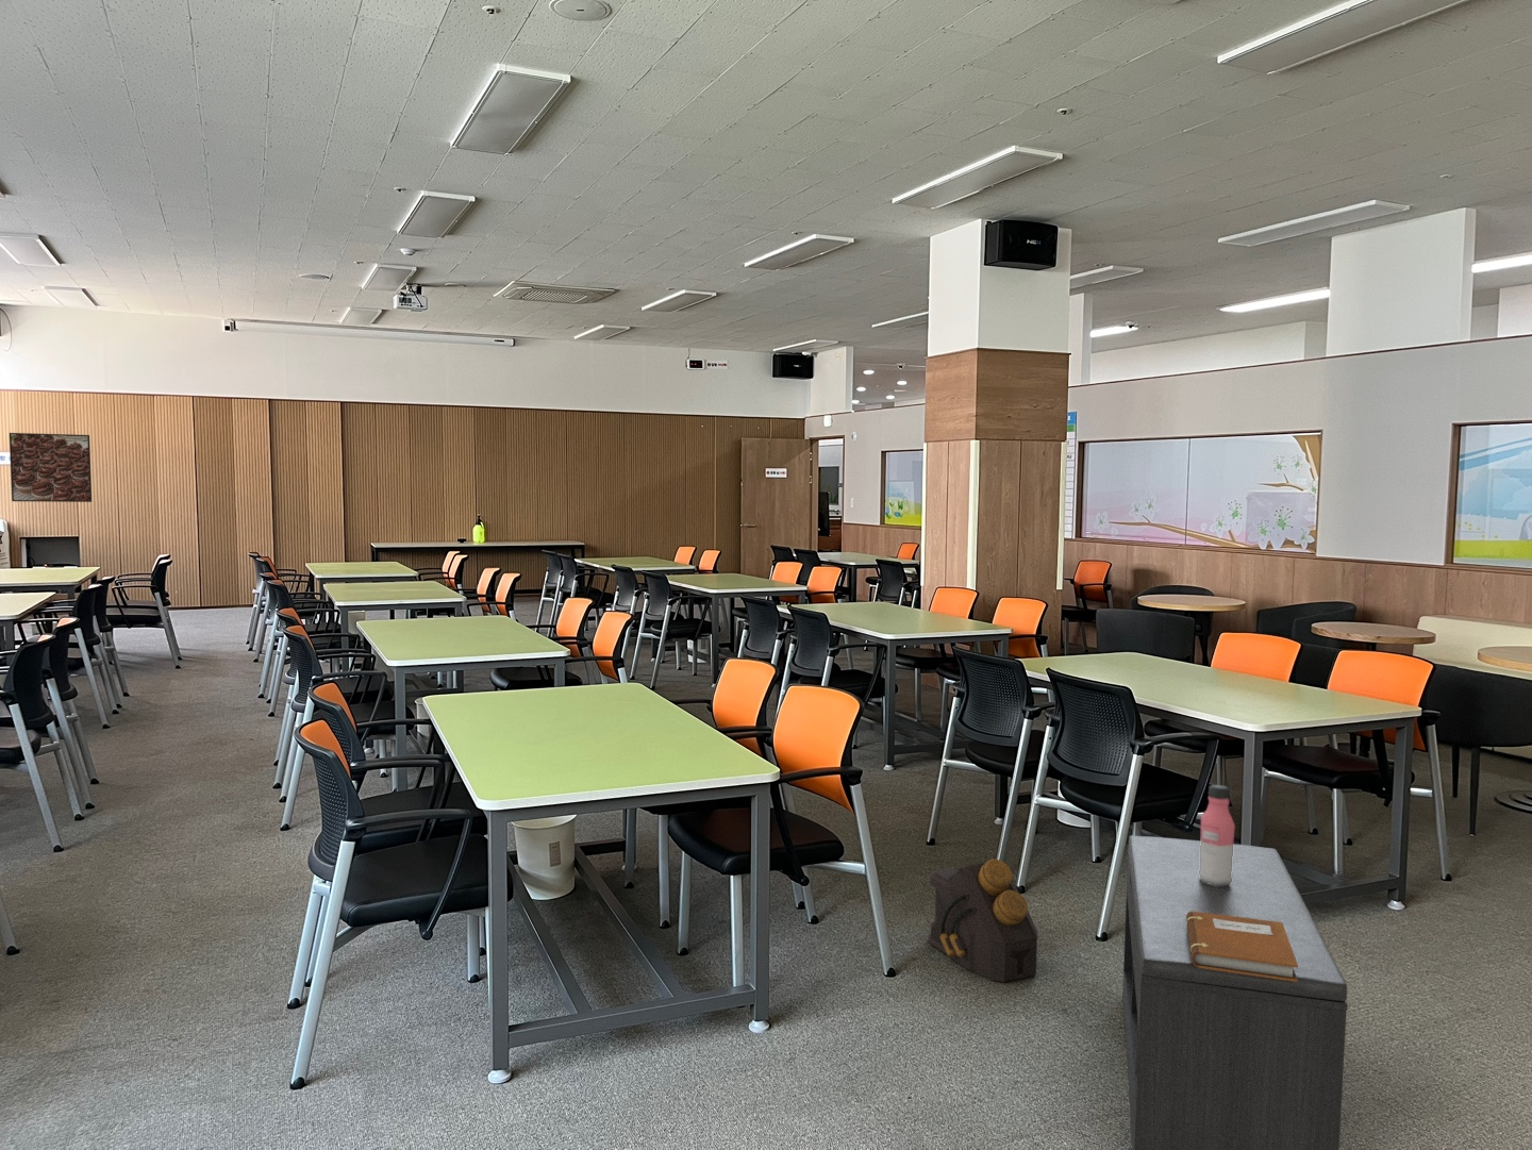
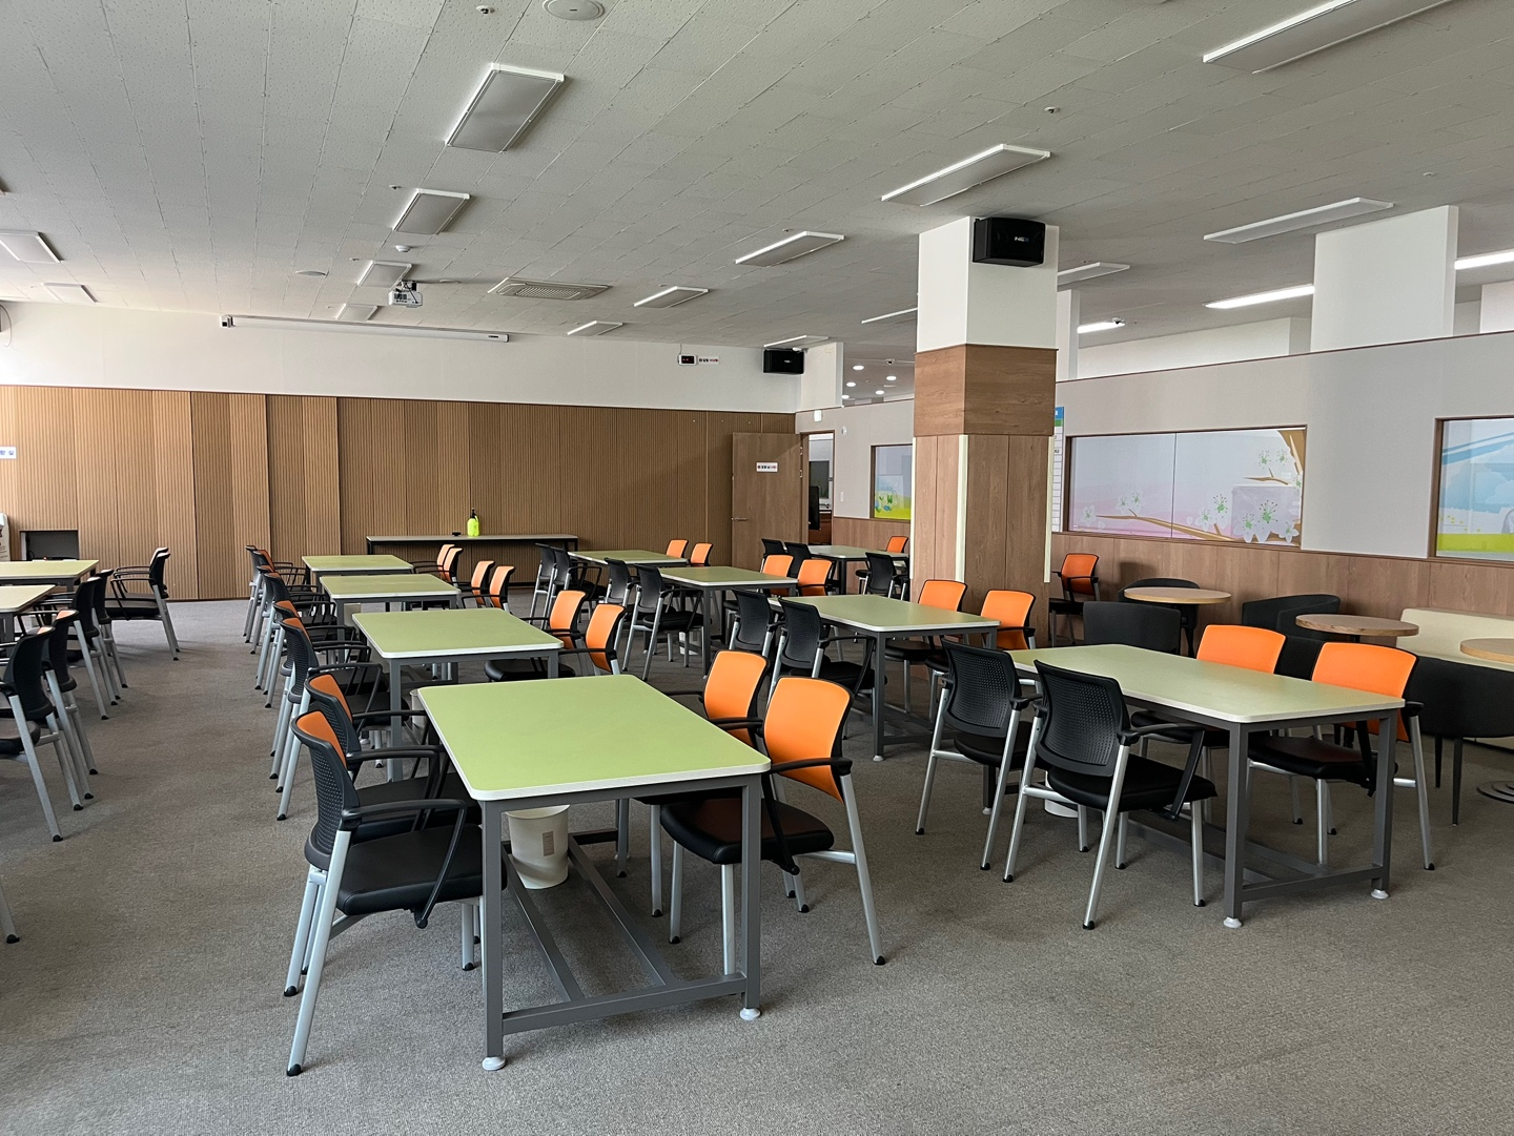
- backpack (982, 905)
- notebook (1237, 941)
- bench (1214, 991)
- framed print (51, 467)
- water bottle (1217, 834)
